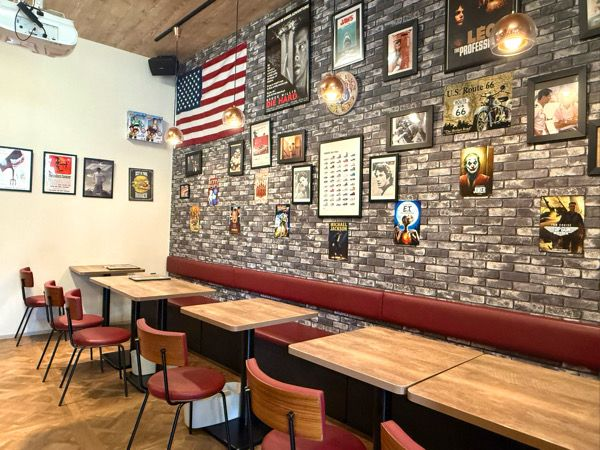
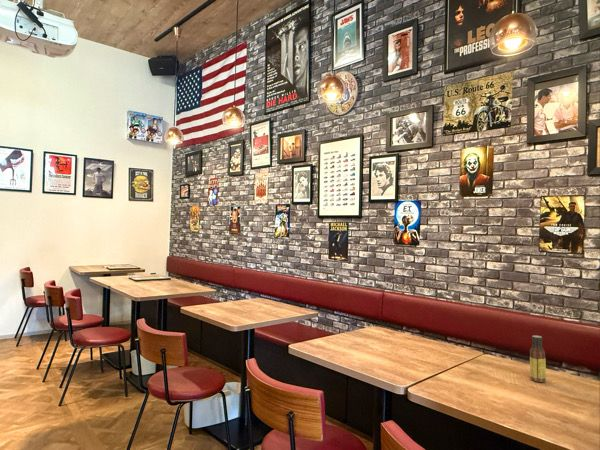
+ sauce bottle (537, 358)
